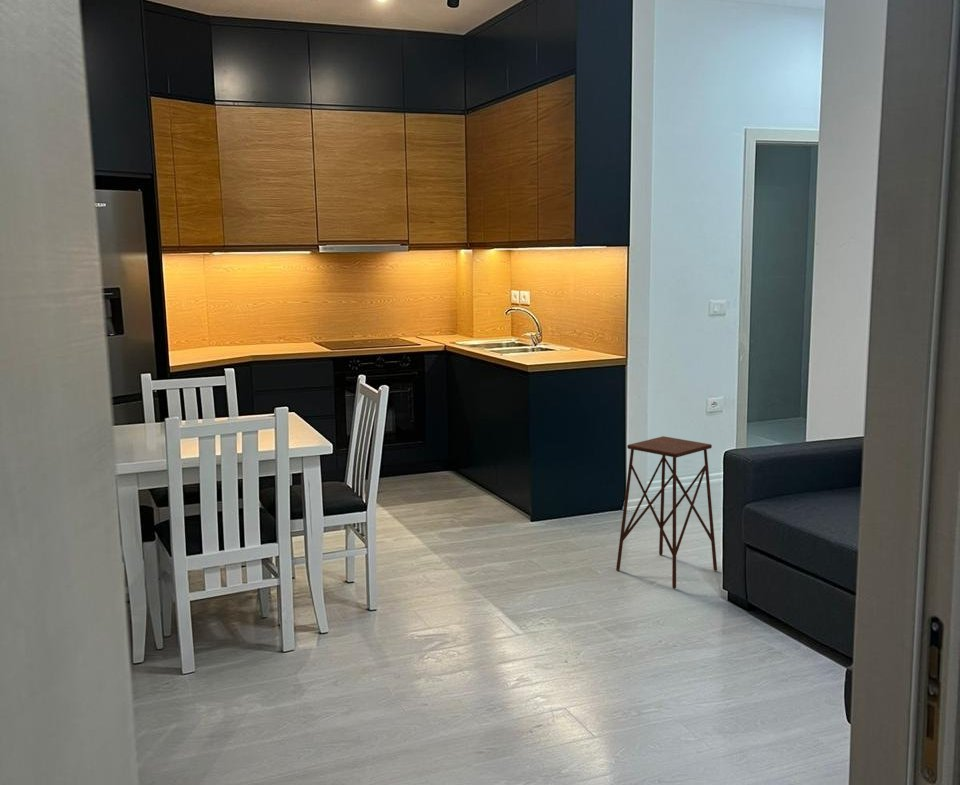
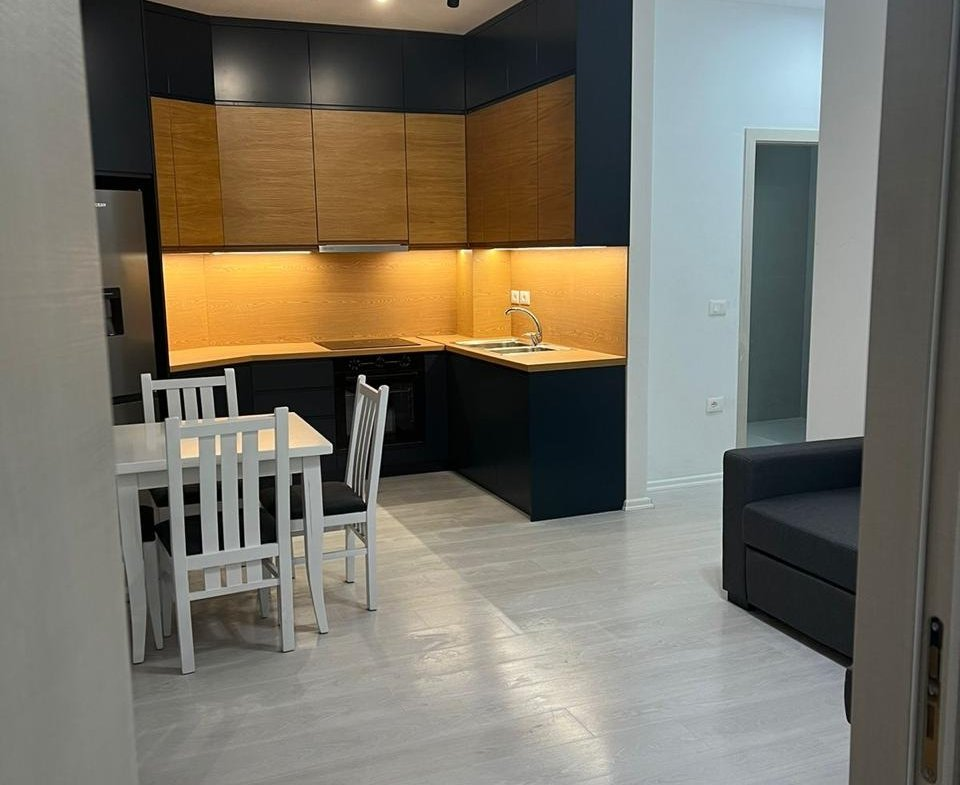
- side table (663, 508)
